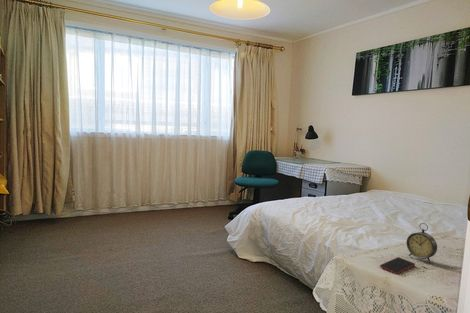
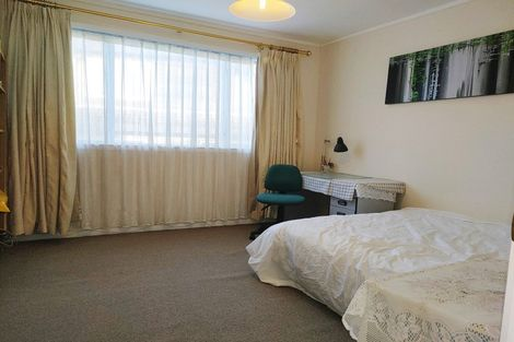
- smartphone (397, 265)
- alarm clock (422, 241)
